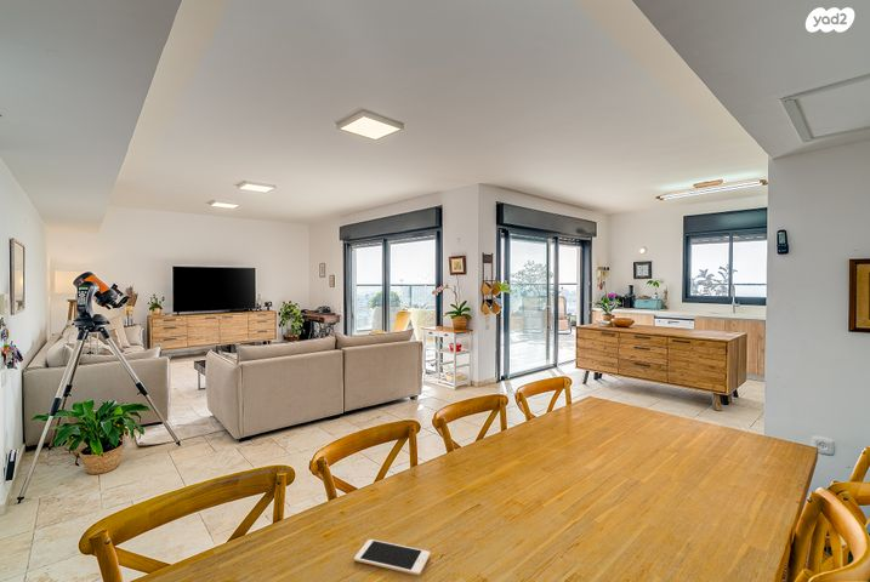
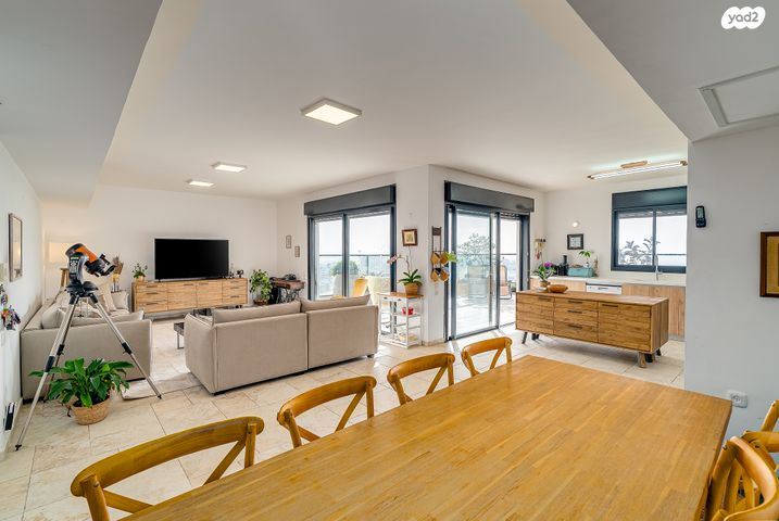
- cell phone (392, 555)
